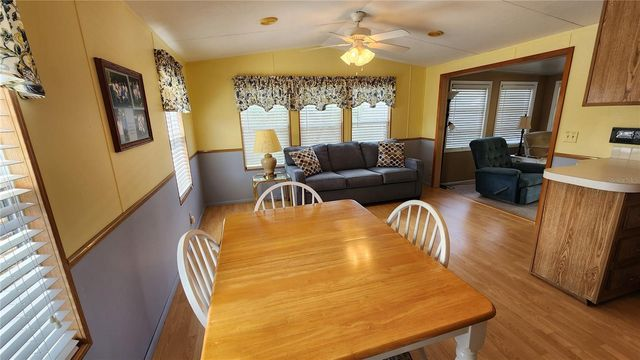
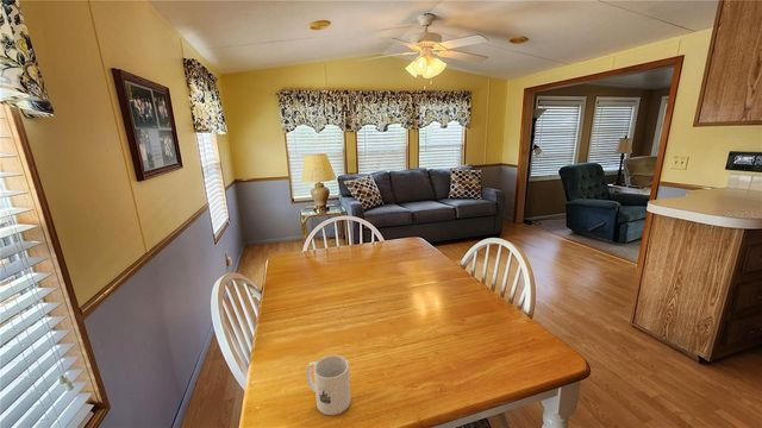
+ mug (326, 380)
